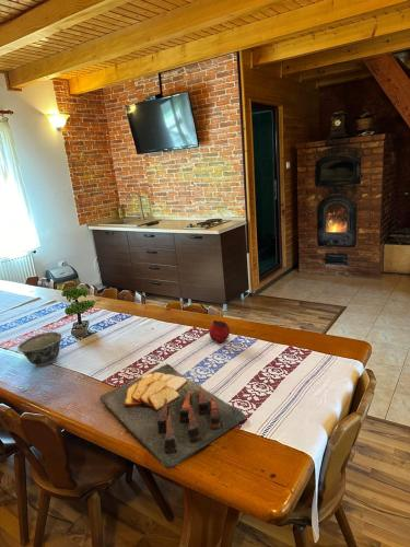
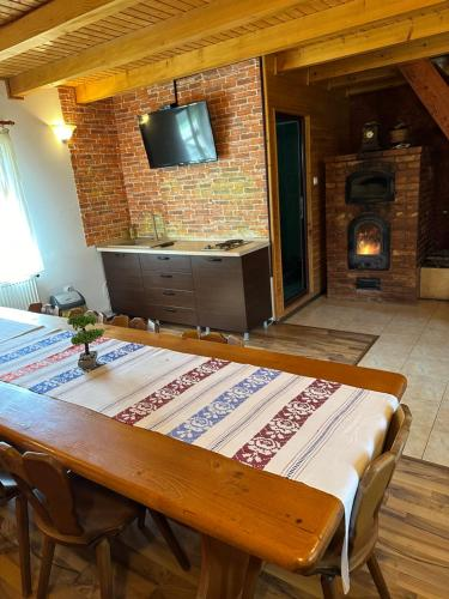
- bowl (42, 350)
- fruit (219, 330)
- food platter (168, 400)
